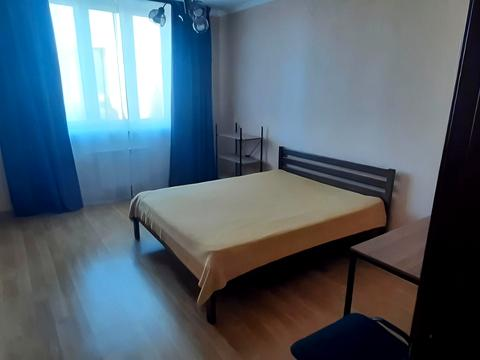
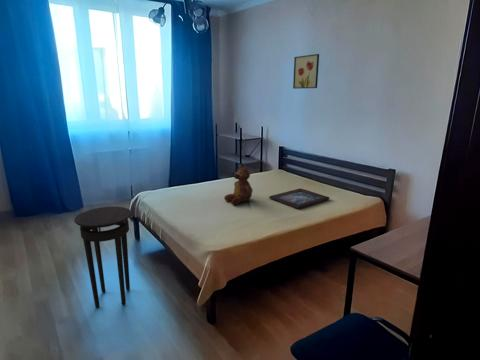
+ wall art (305, 72)
+ teddy bear (238, 183)
+ decorative tray (299, 197)
+ stool (101, 258)
